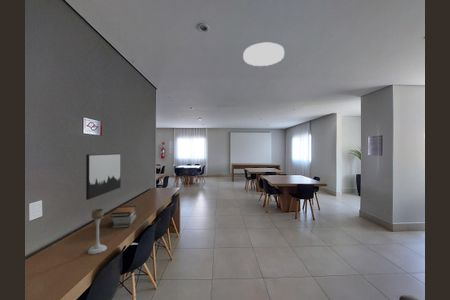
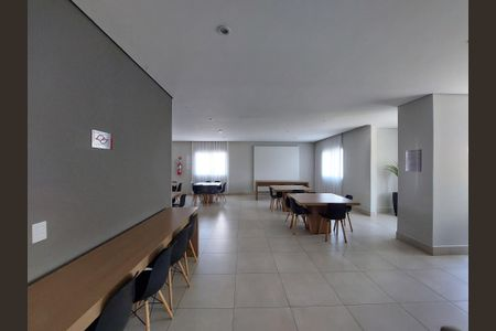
- book stack (124, 216)
- candle holder (97, 229)
- ceiling light (263, 55)
- wall art (105, 173)
